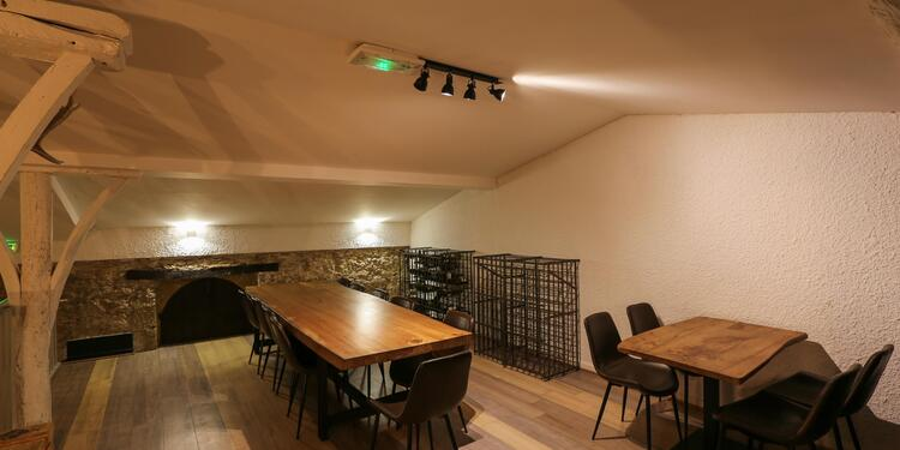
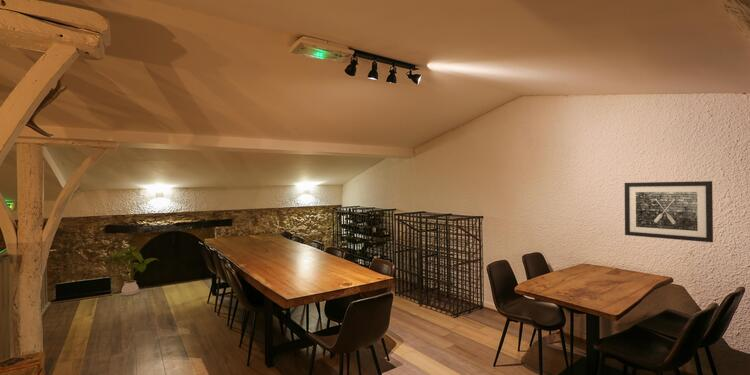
+ house plant (131, 269)
+ wall art (665, 210)
